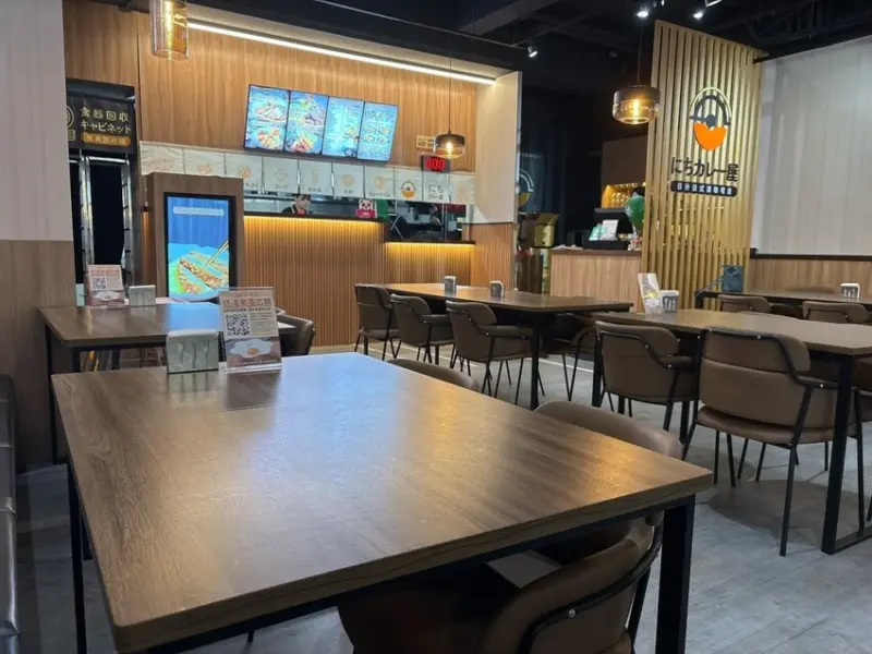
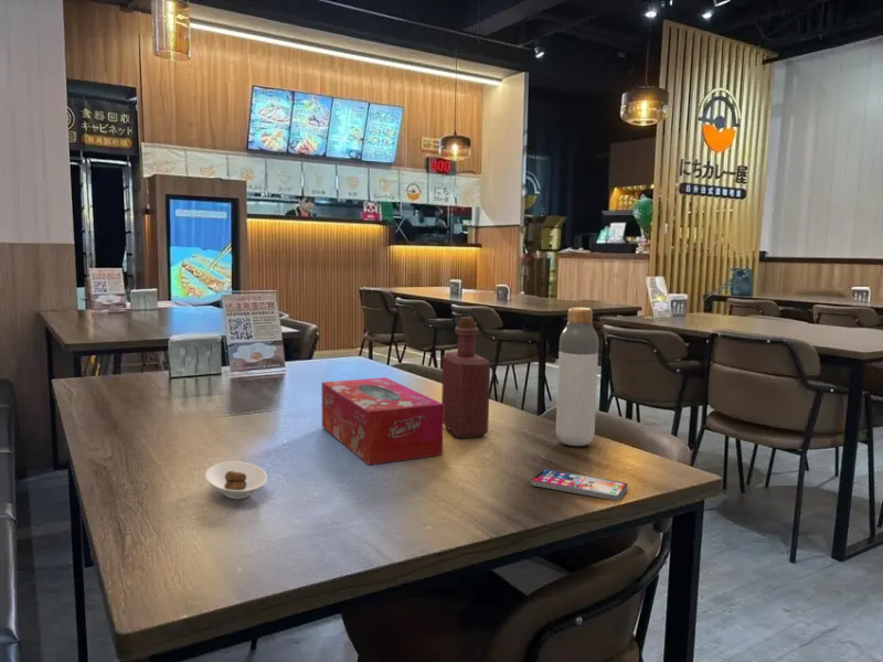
+ bottle (577, 376)
+ saucer (236, 481)
+ smartphone (578, 483)
+ tissue box (377, 416)
+ bottle (465, 374)
